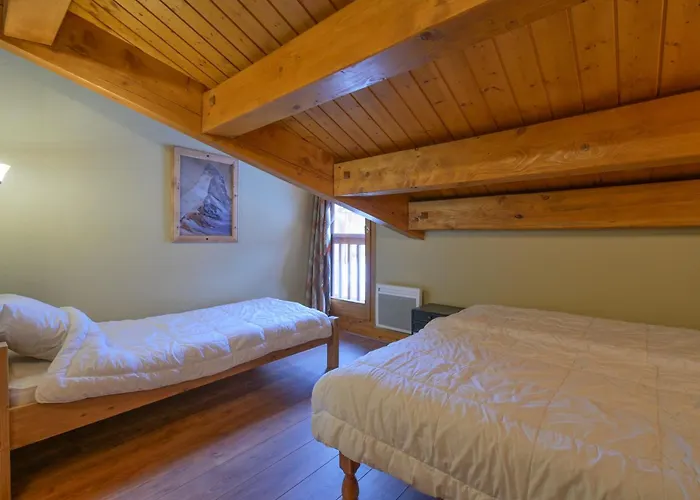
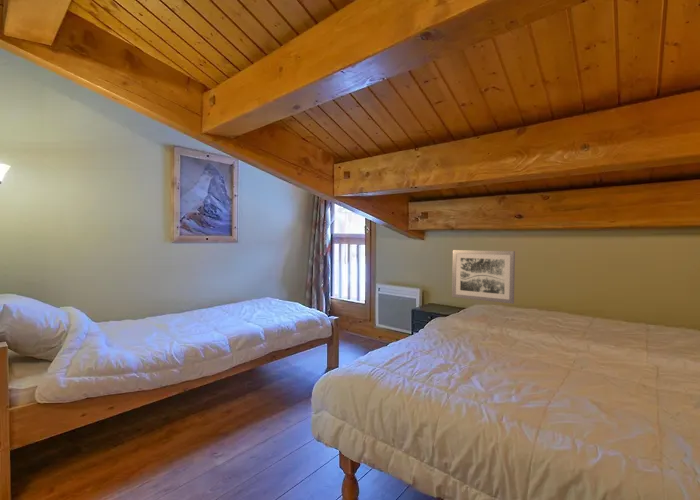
+ wall art (481, 275)
